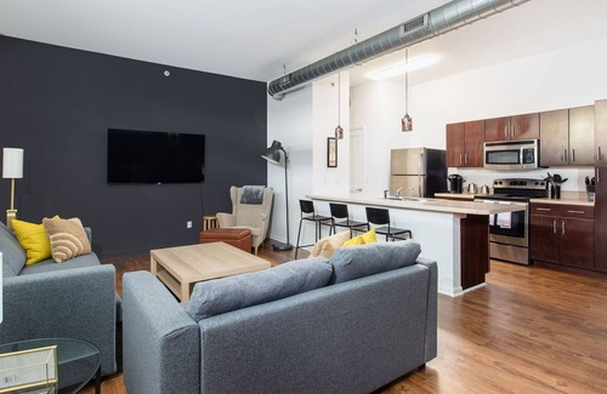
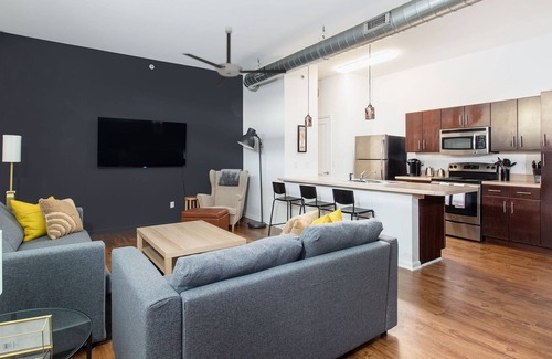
+ ceiling fan (230, 53)
